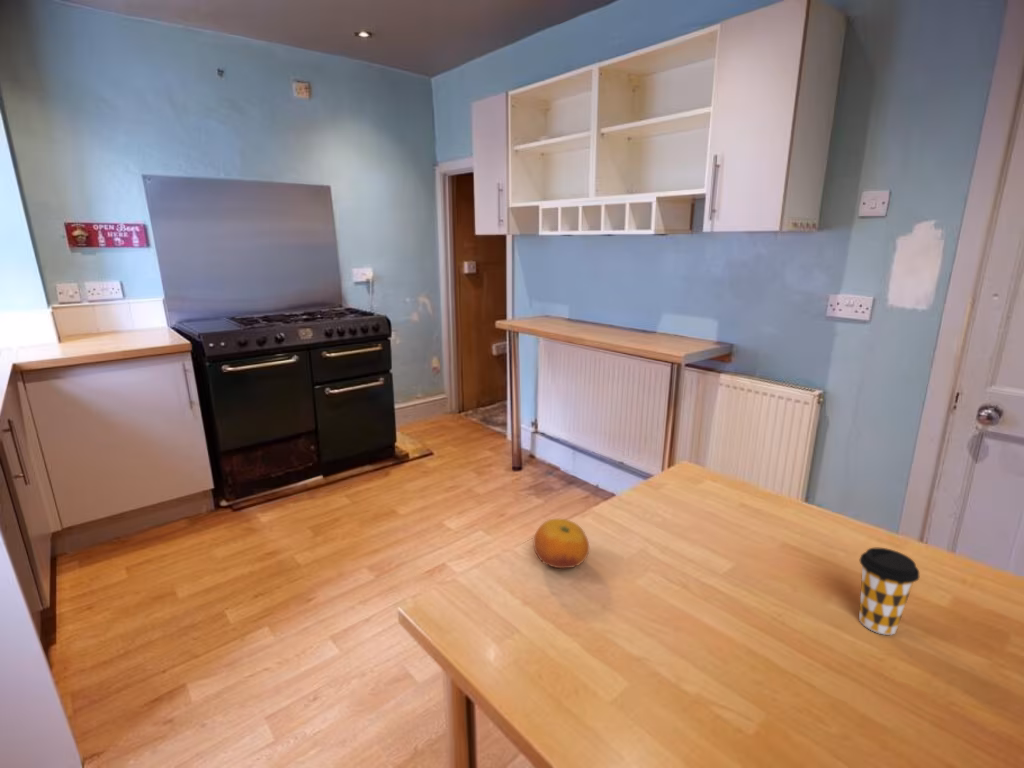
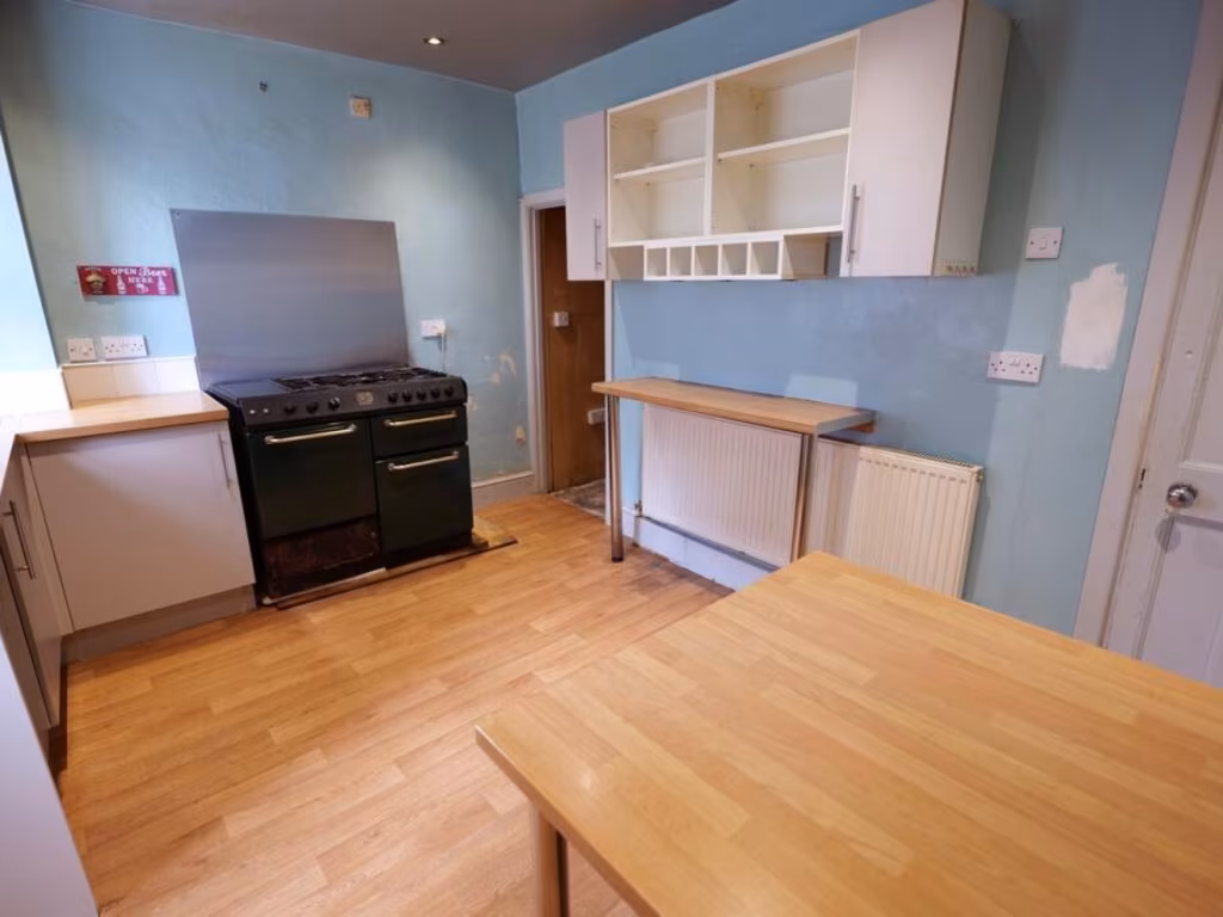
- fruit (560, 543)
- coffee cup (884, 591)
